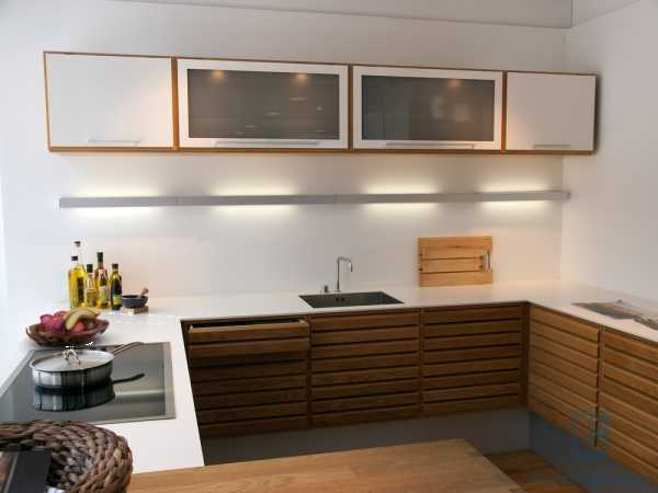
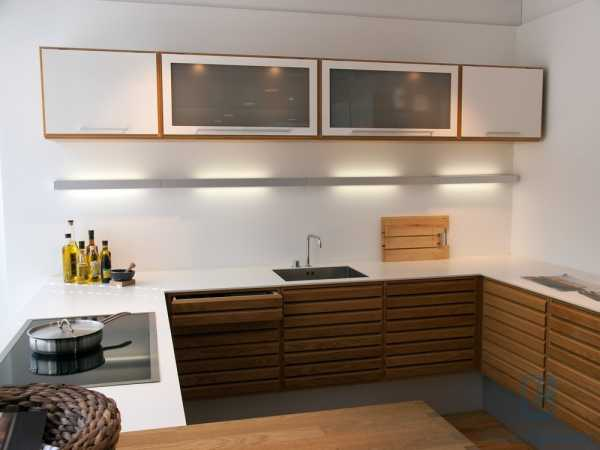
- fruit basket (69, 325)
